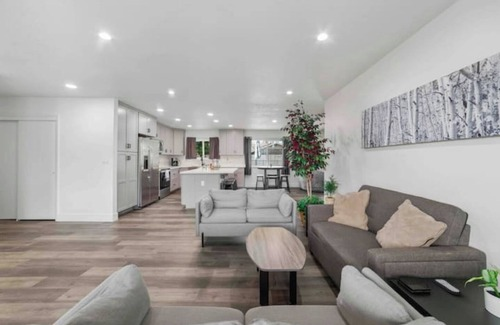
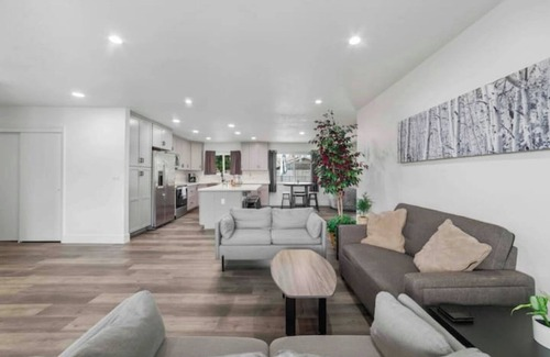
- remote control (447, 286)
